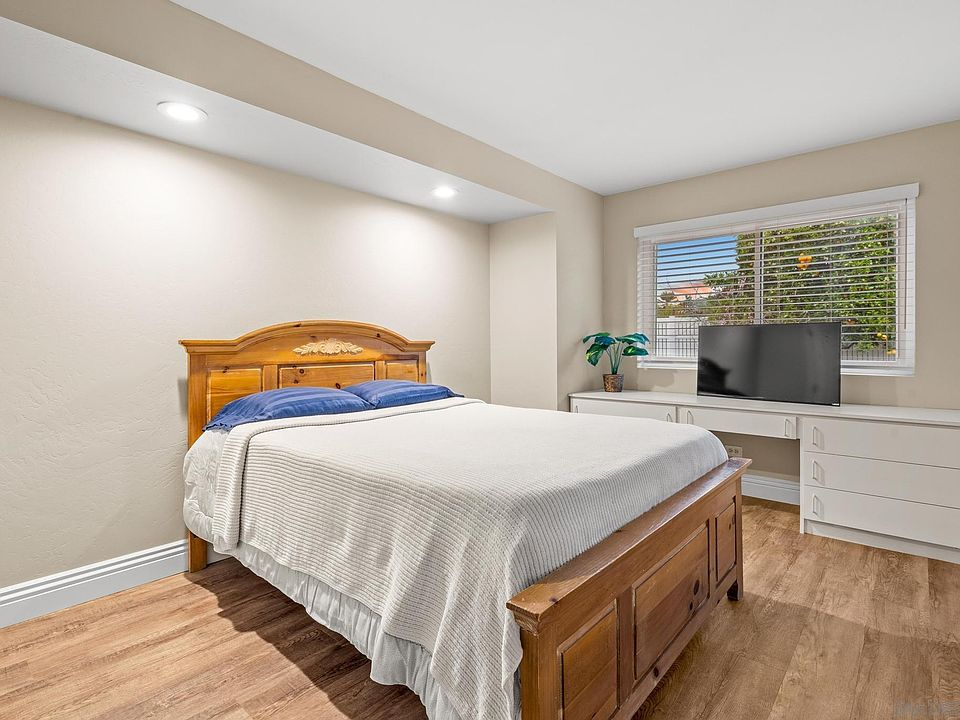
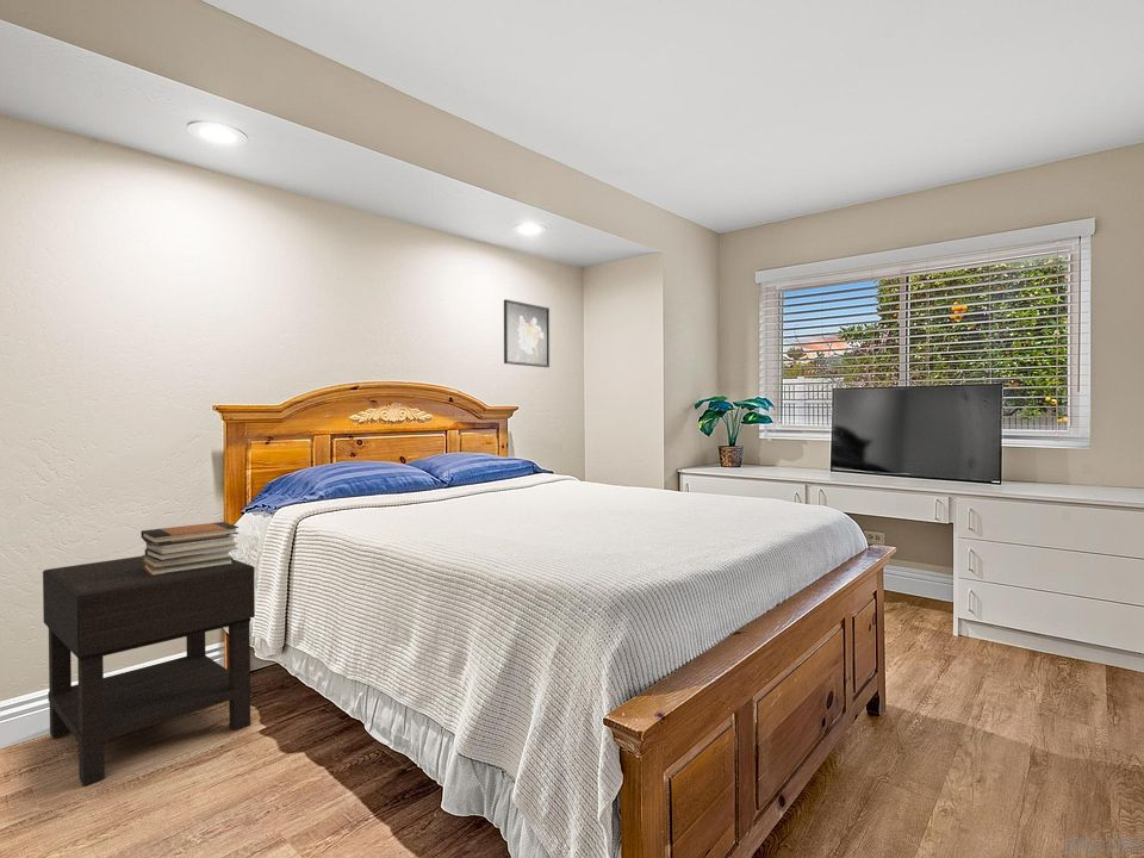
+ nightstand (148, 645)
+ book stack (191, 546)
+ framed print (527, 334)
